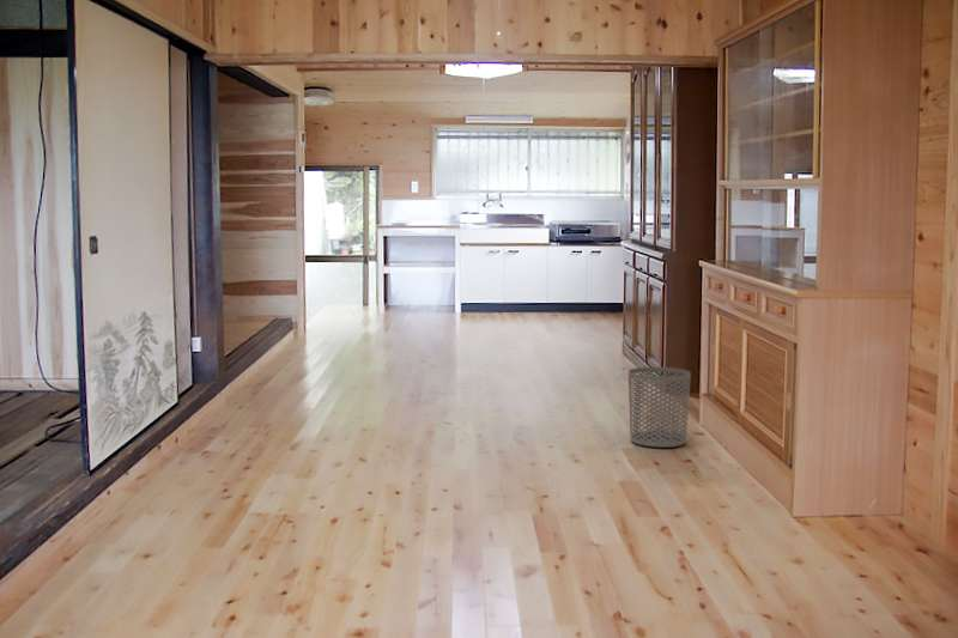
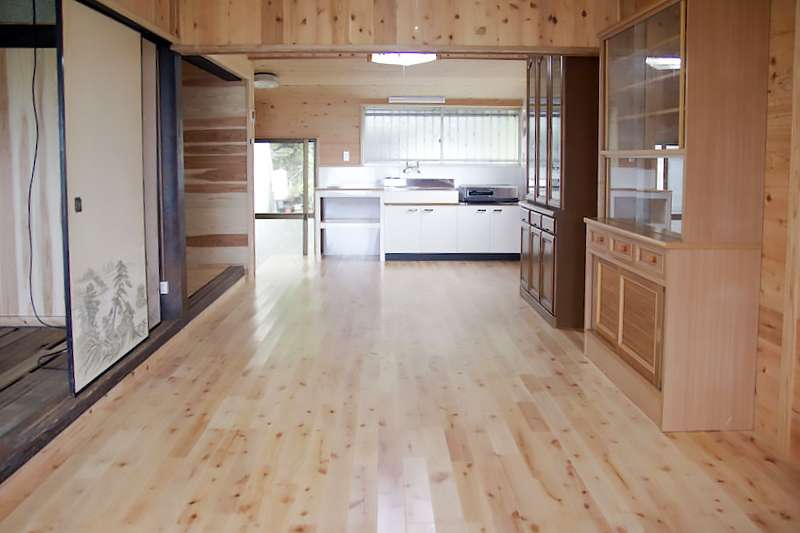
- waste bin (659, 406)
